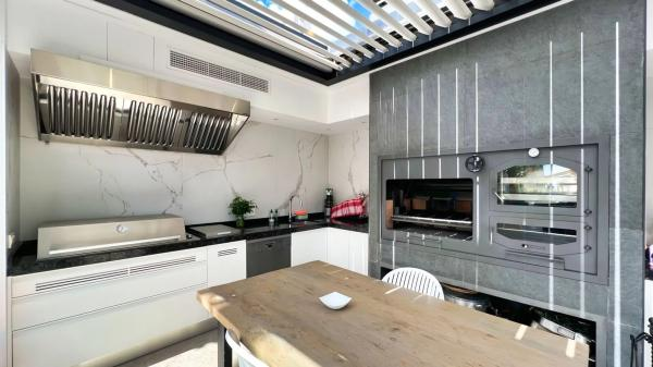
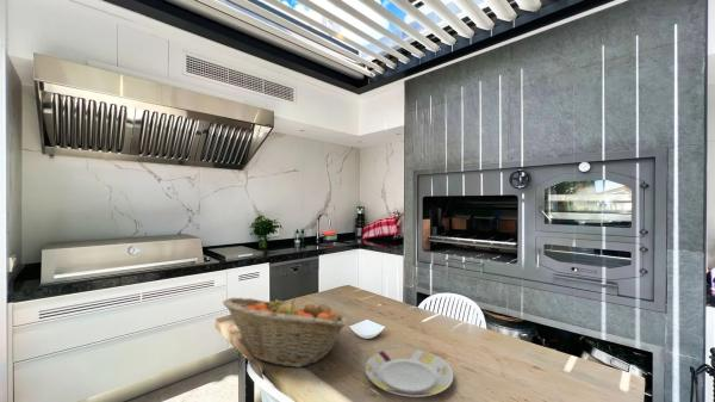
+ plate (408, 372)
+ fruit basket (285, 321)
